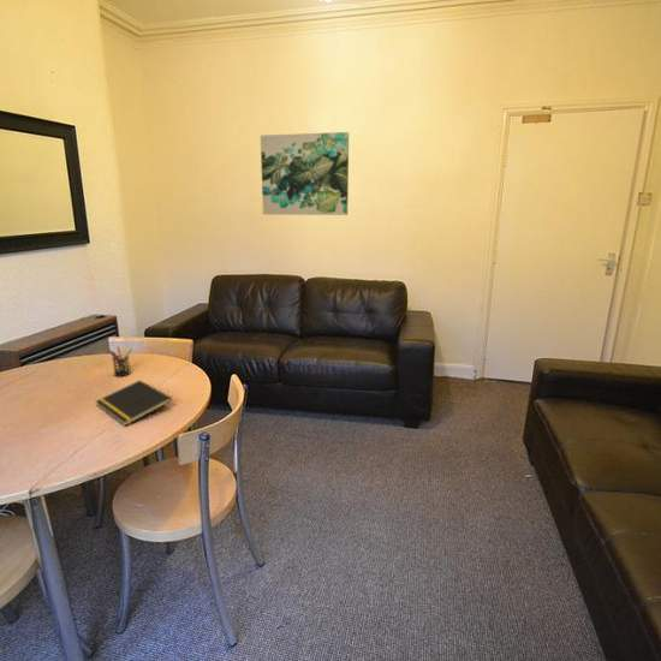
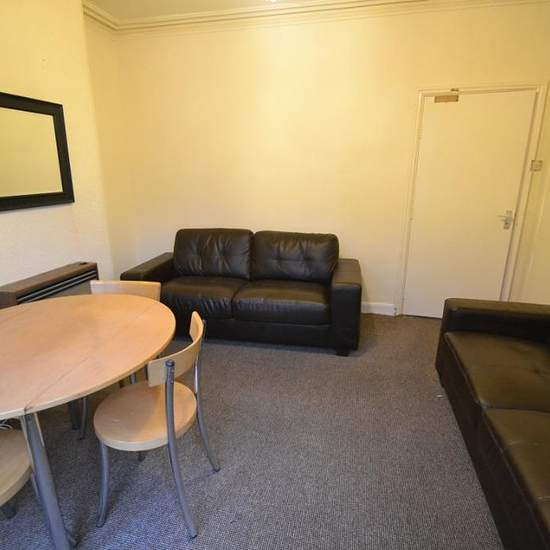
- notepad (132, 400)
- pen holder (121, 359)
- wall art (304, 174)
